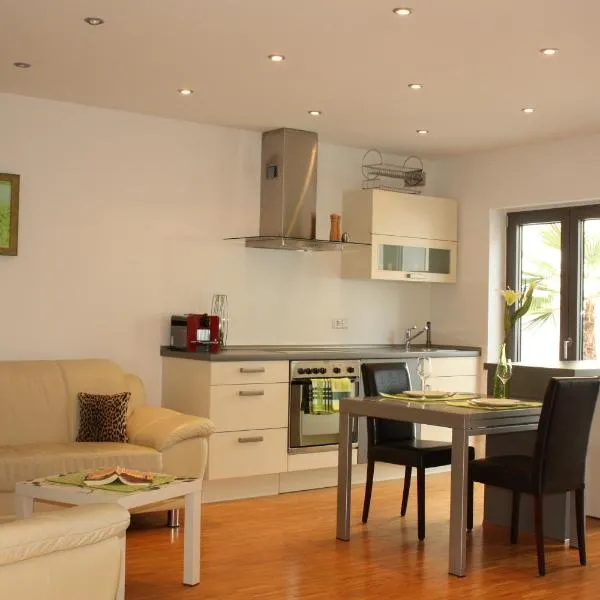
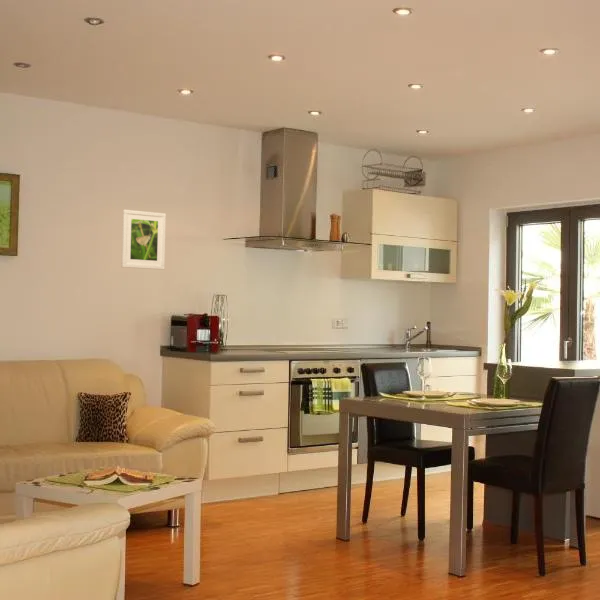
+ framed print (143, 240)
